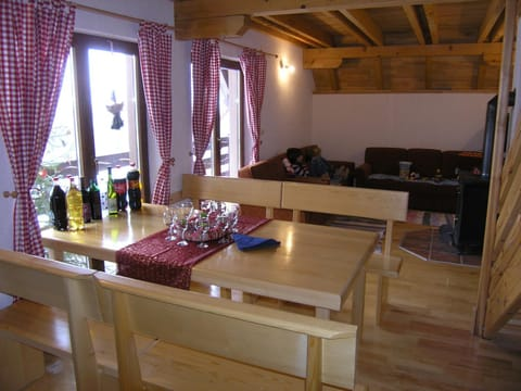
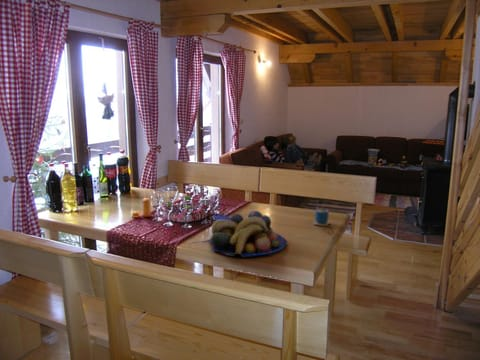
+ fruit bowl (248, 229)
+ cup (322, 212)
+ pepper shaker (143, 207)
